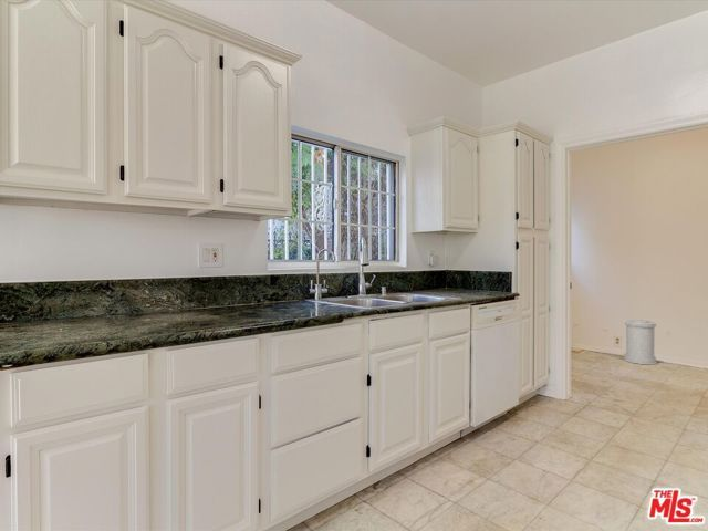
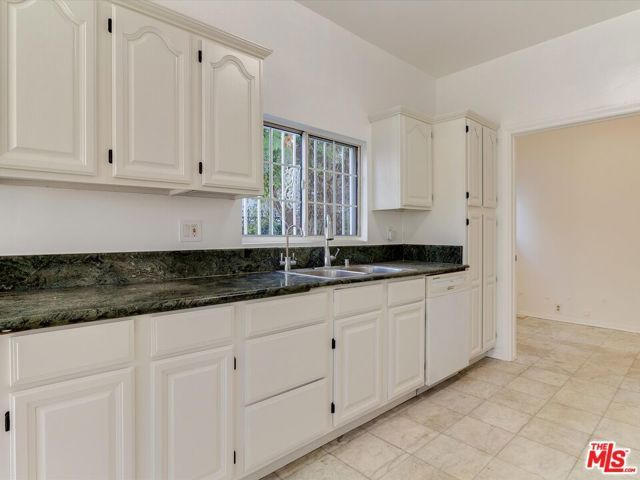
- trash can (639, 341)
